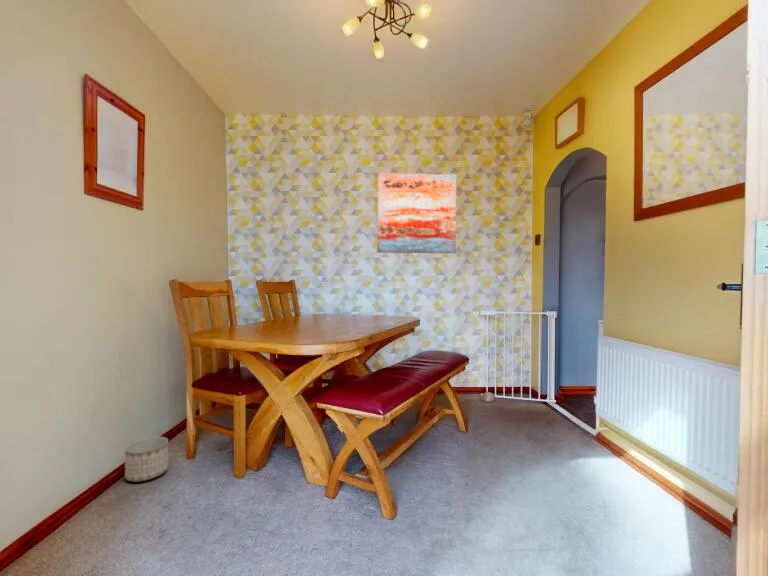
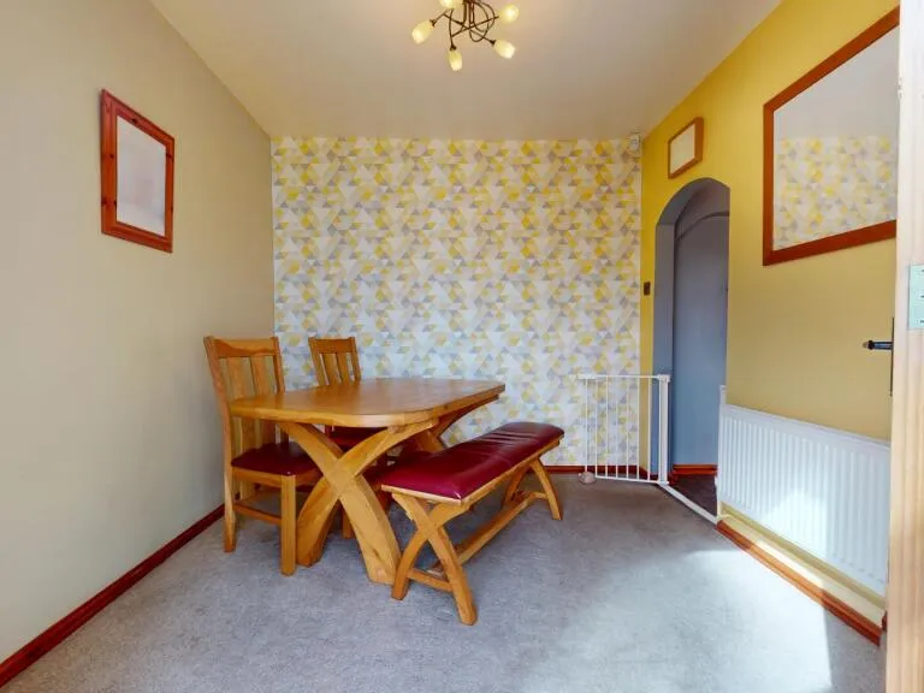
- planter (147, 459)
- wall art (416, 213)
